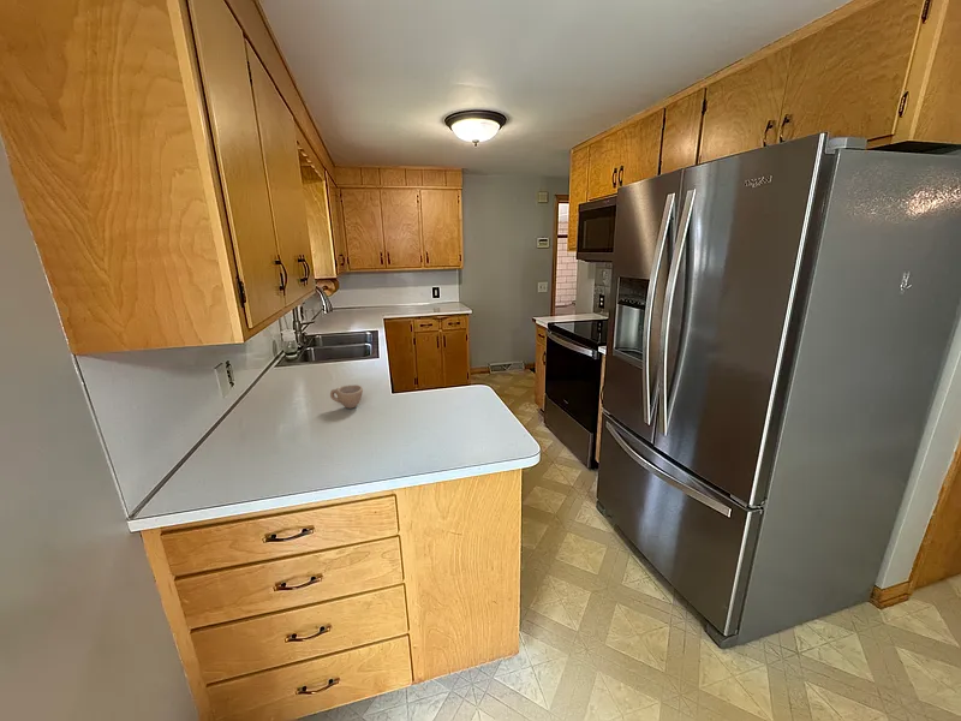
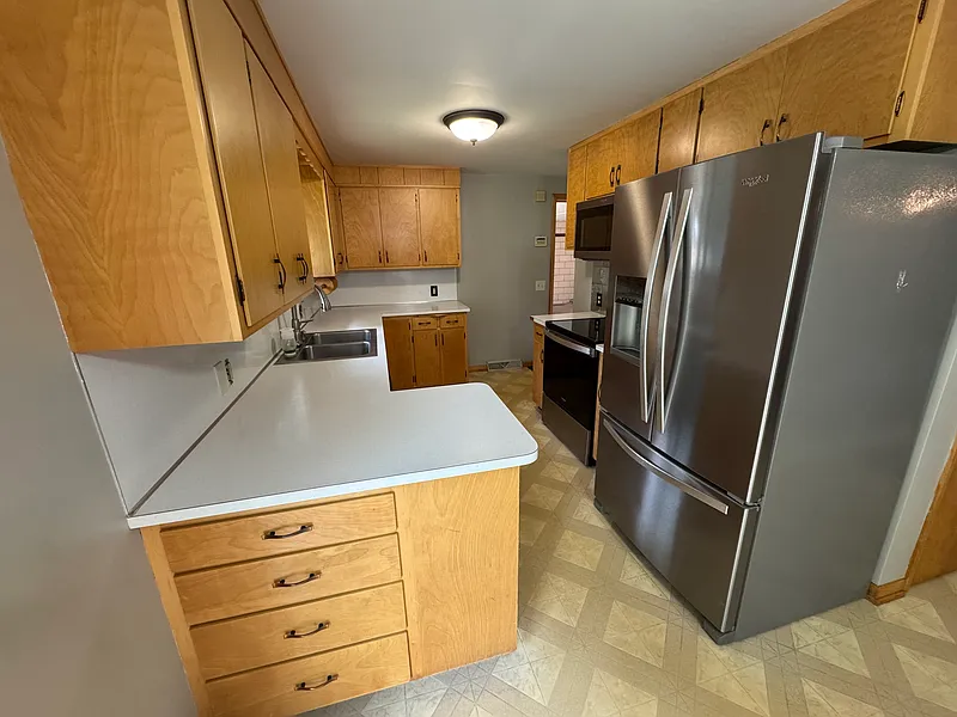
- cup (346, 397)
